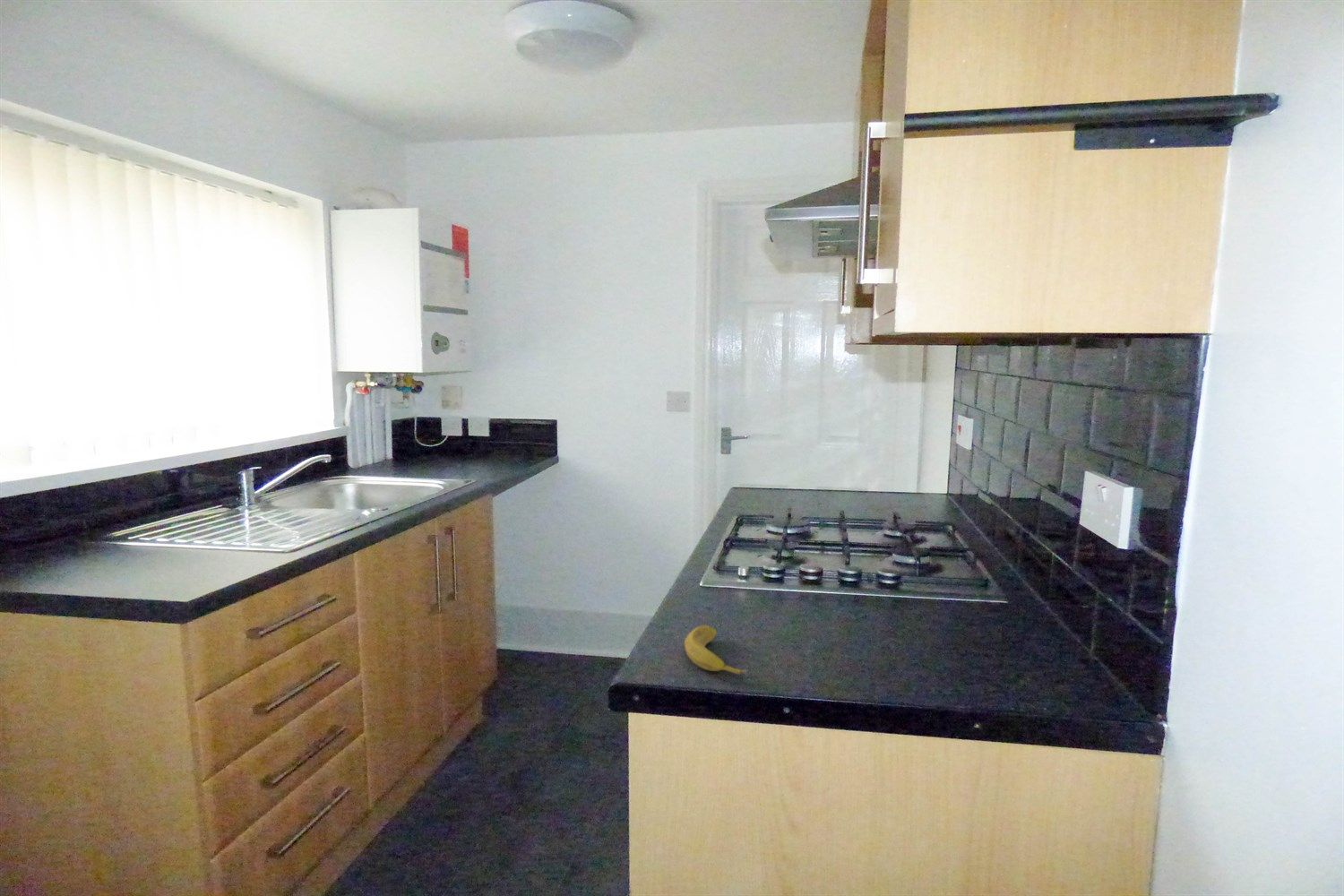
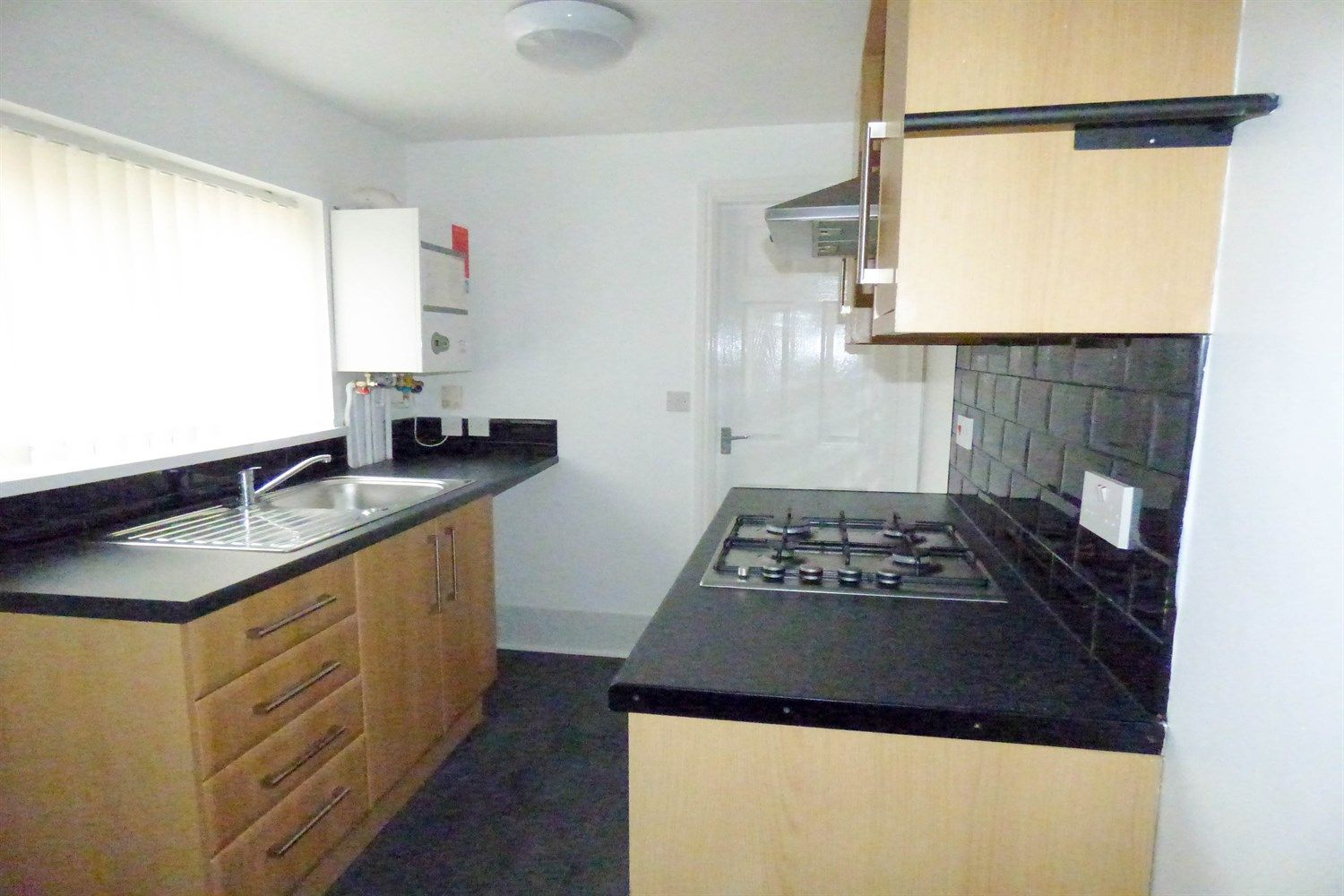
- banana (713, 653)
